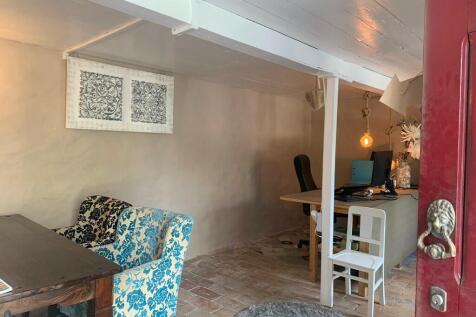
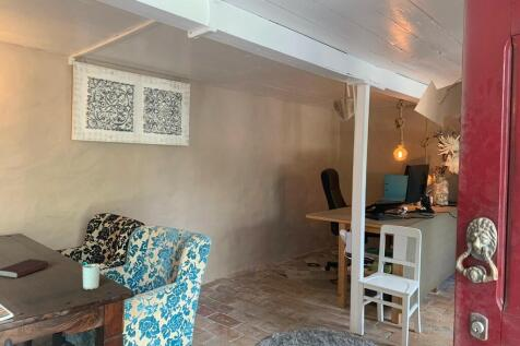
+ book (23, 267)
+ cup (91, 274)
